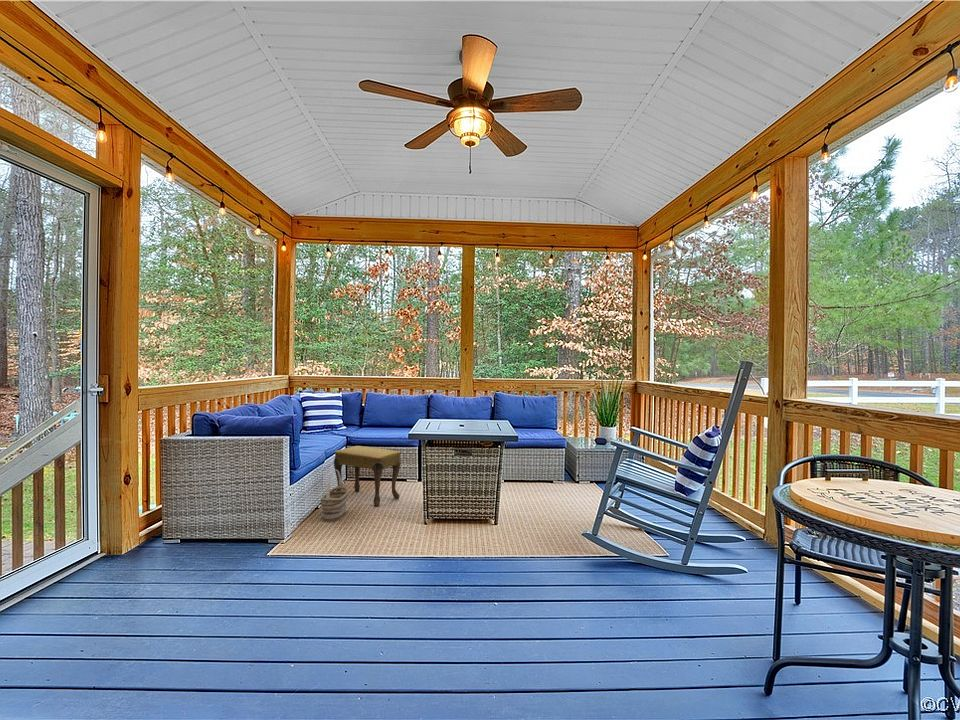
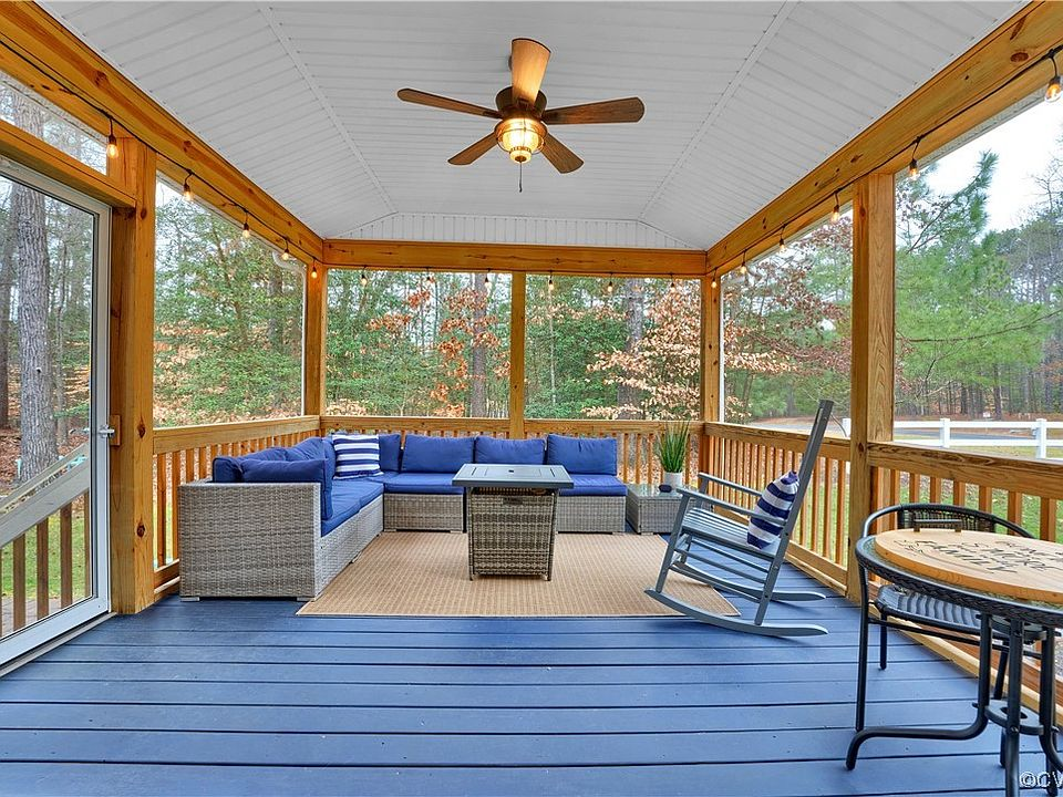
- footstool (368, 468)
- basket (334, 493)
